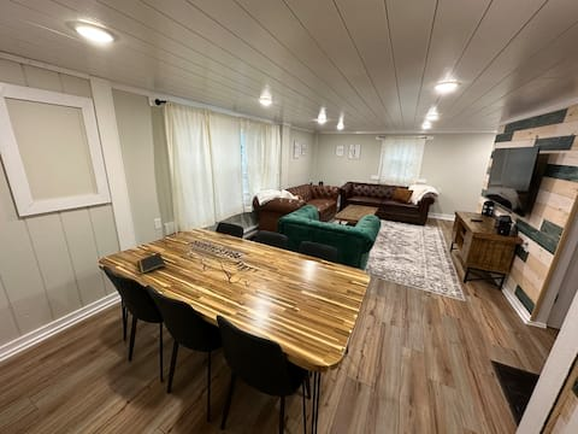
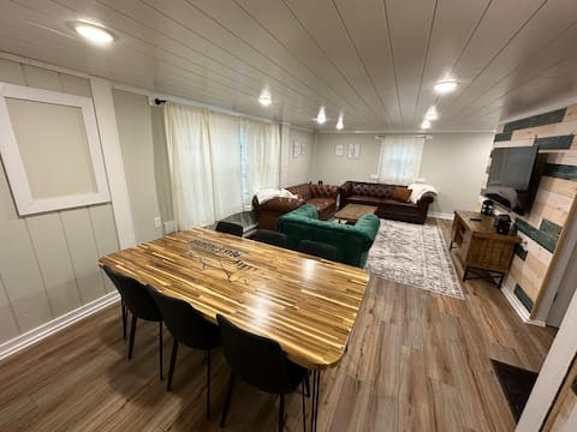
- notepad (151, 262)
